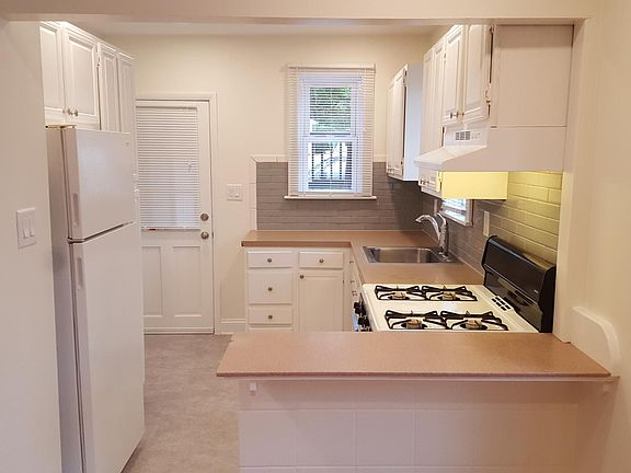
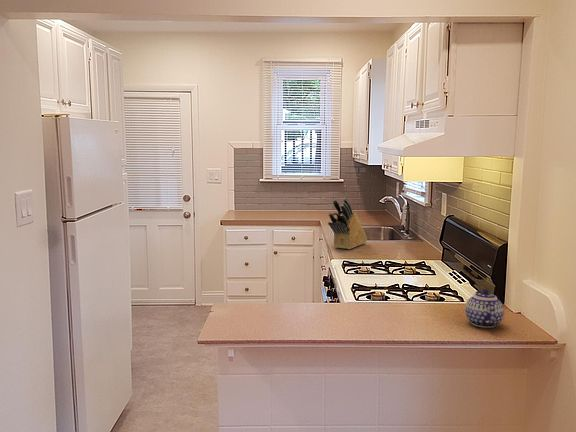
+ teapot (484, 307)
+ knife block (348, 221)
